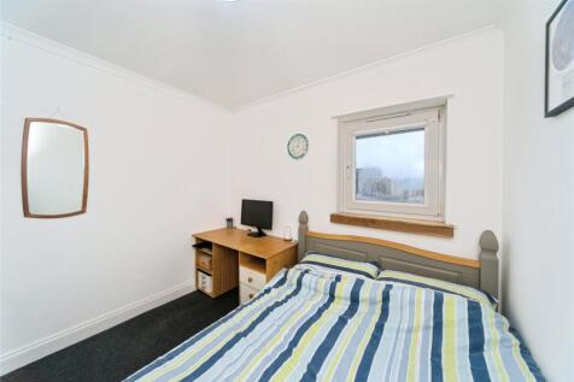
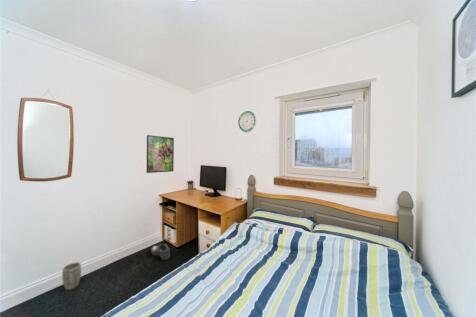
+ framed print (161, 154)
+ plant pot (71, 276)
+ shoe (160, 248)
